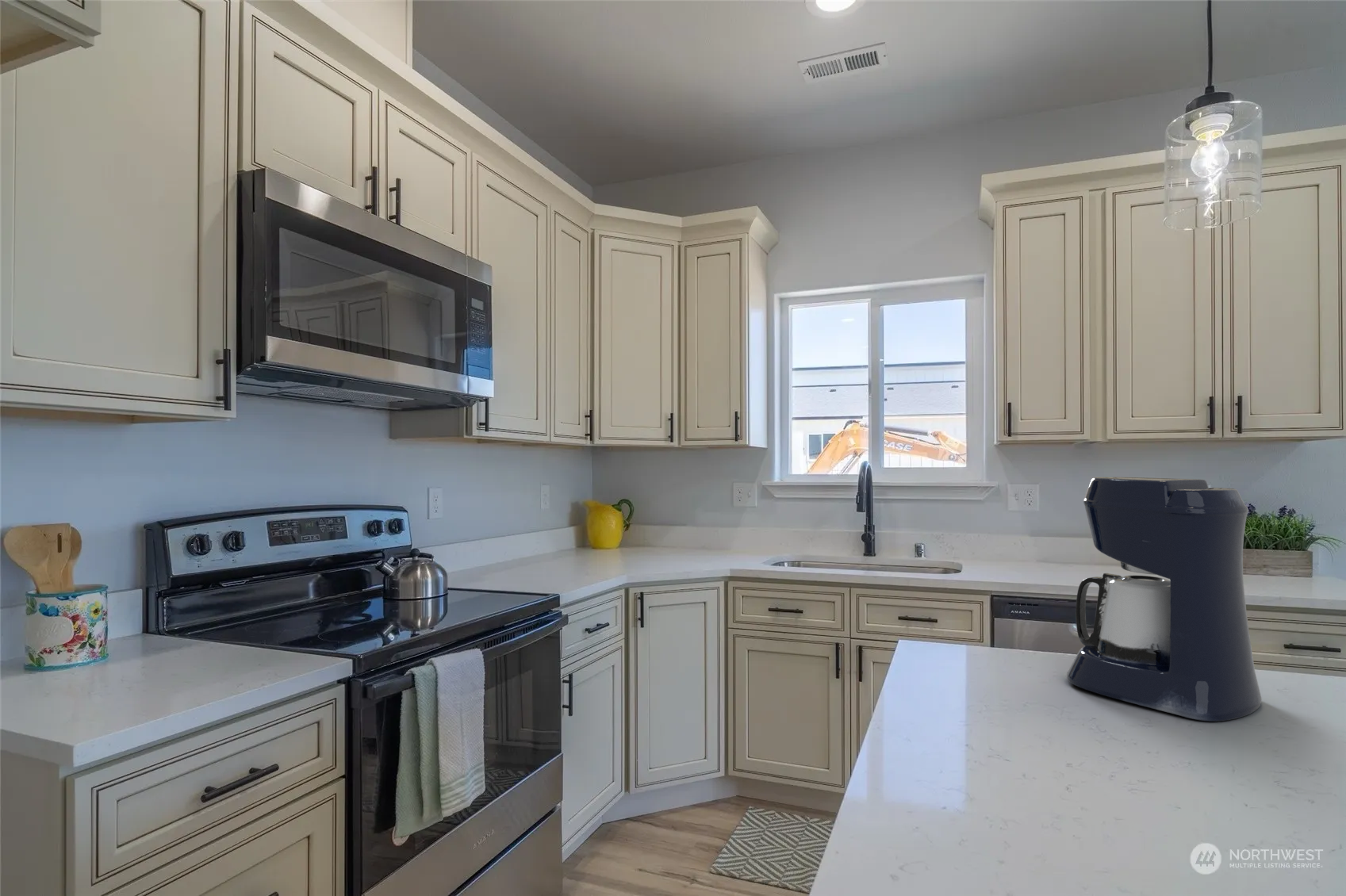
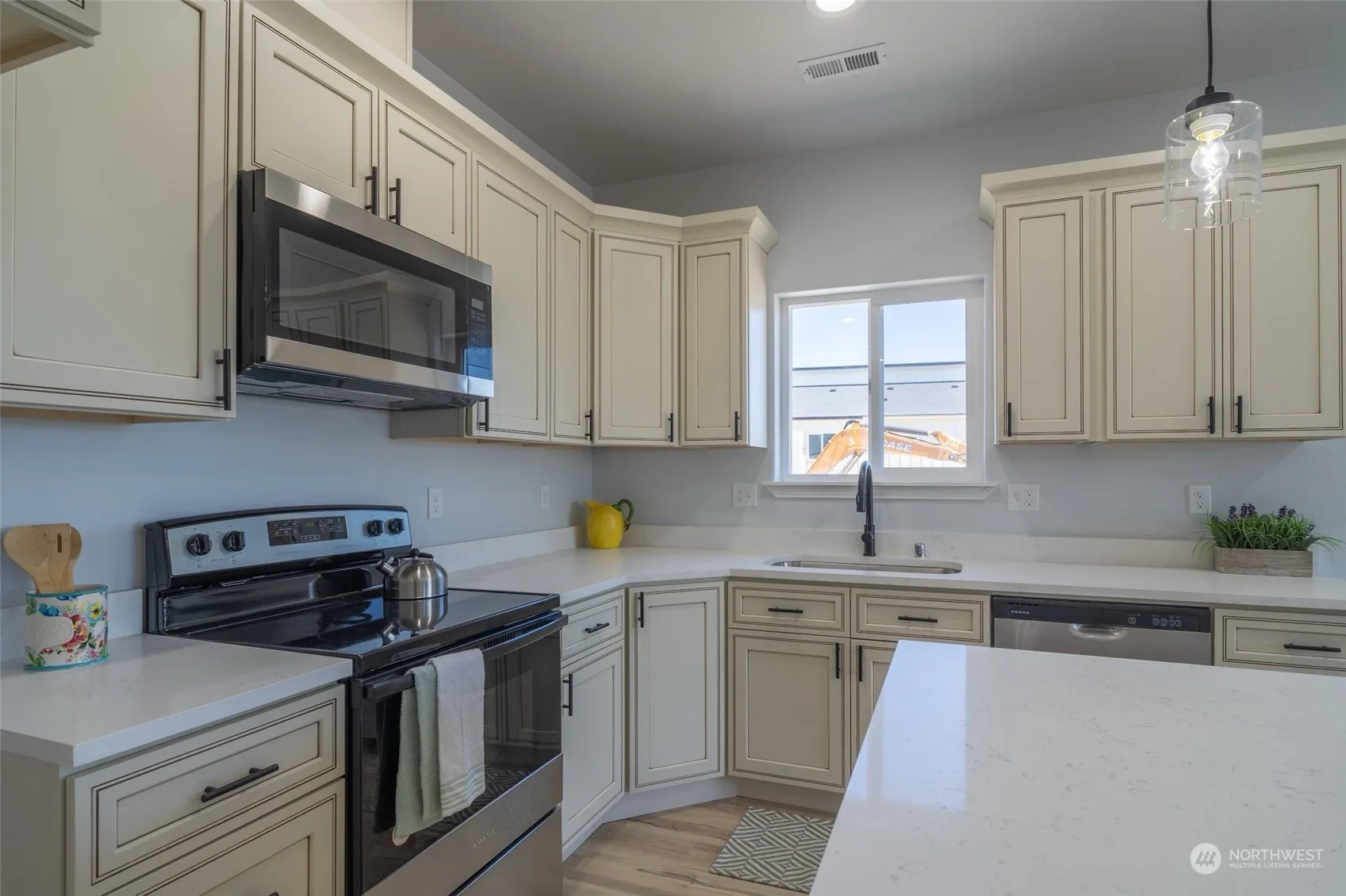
- coffee maker (1160, 585)
